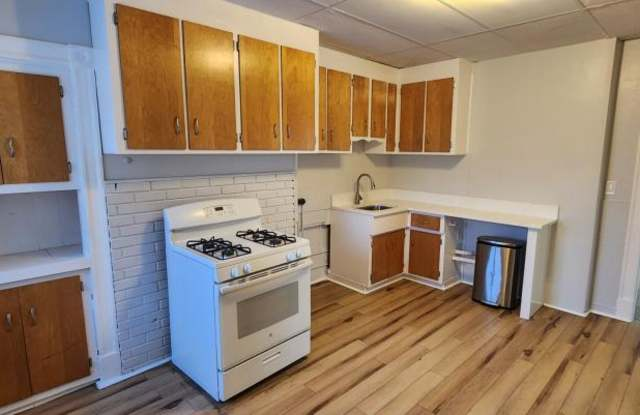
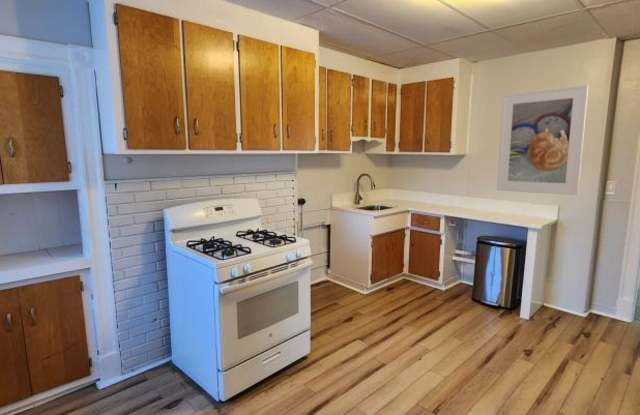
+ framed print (538, 142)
